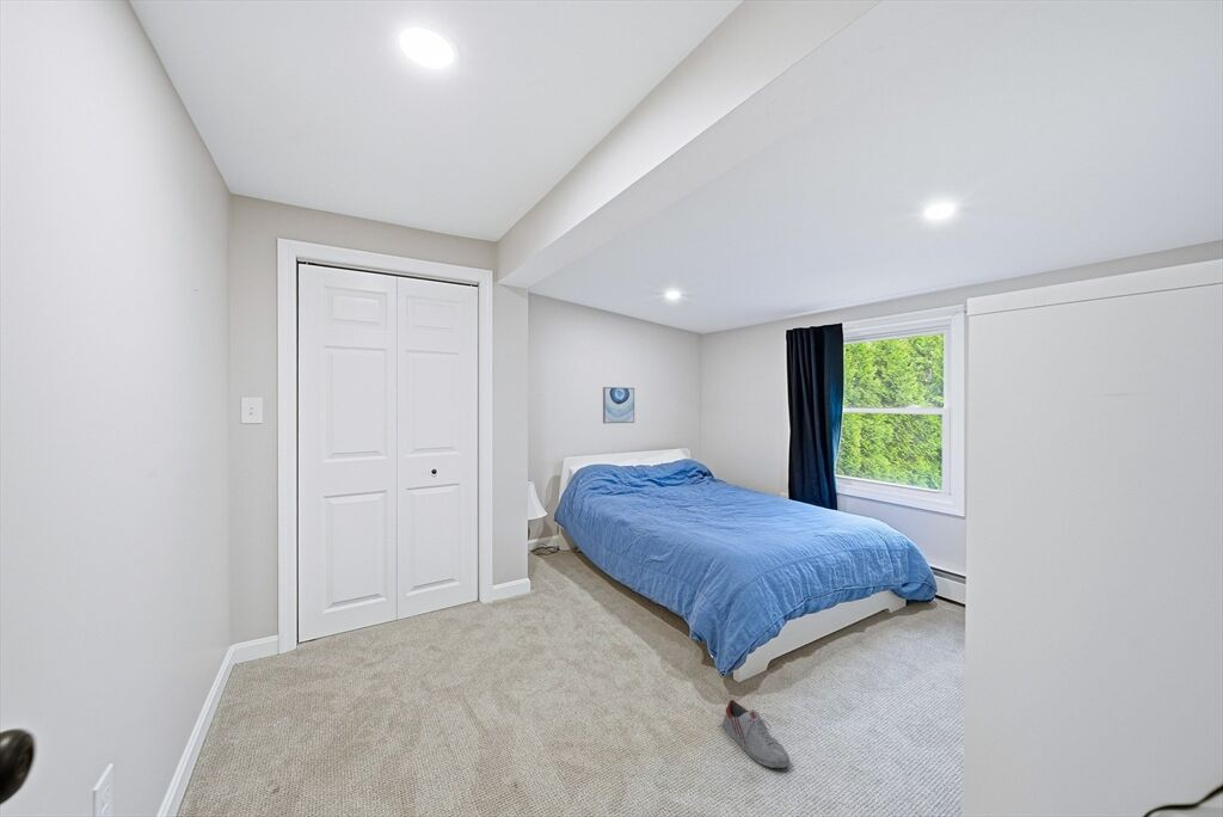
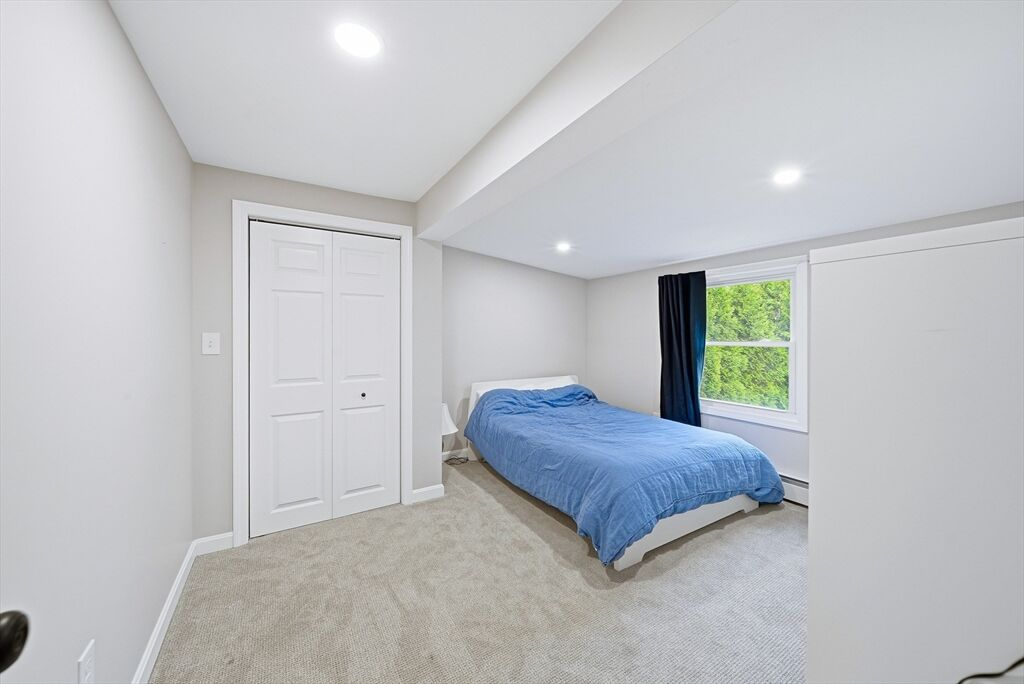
- wall art (619, 405)
- shoe (754, 729)
